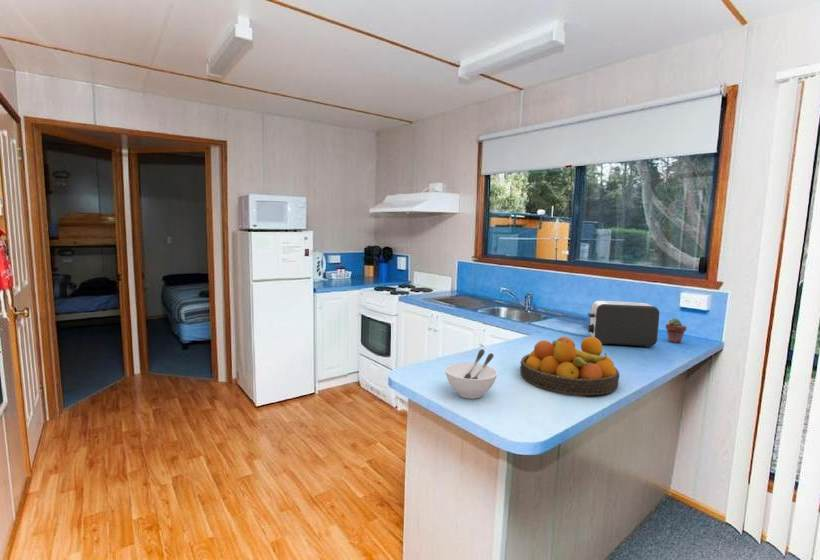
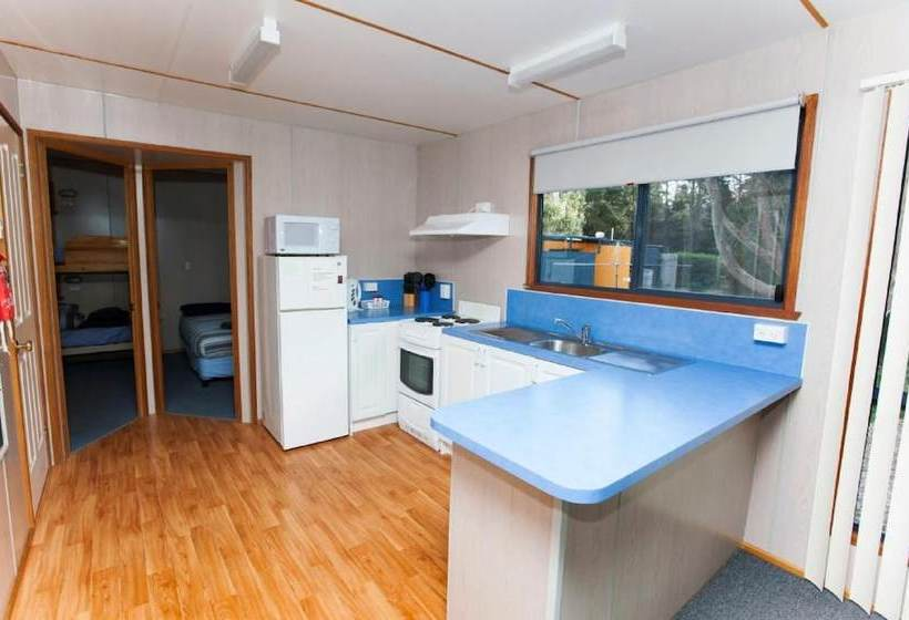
- potted succulent (675, 329)
- fruit bowl (568, 358)
- toaster (623, 323)
- bowl (474, 374)
